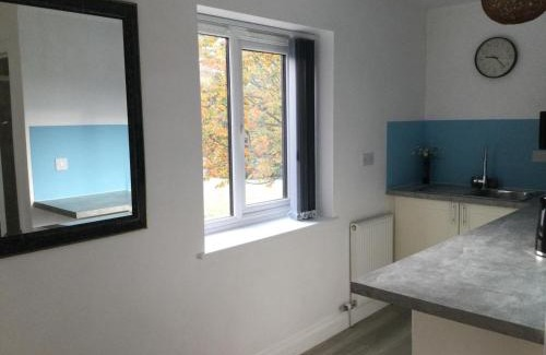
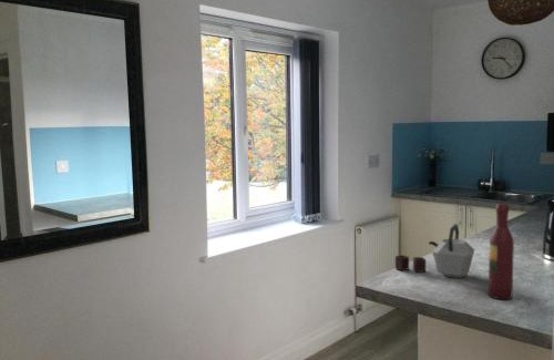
+ wine bottle (501, 250)
+ kettle (434, 249)
